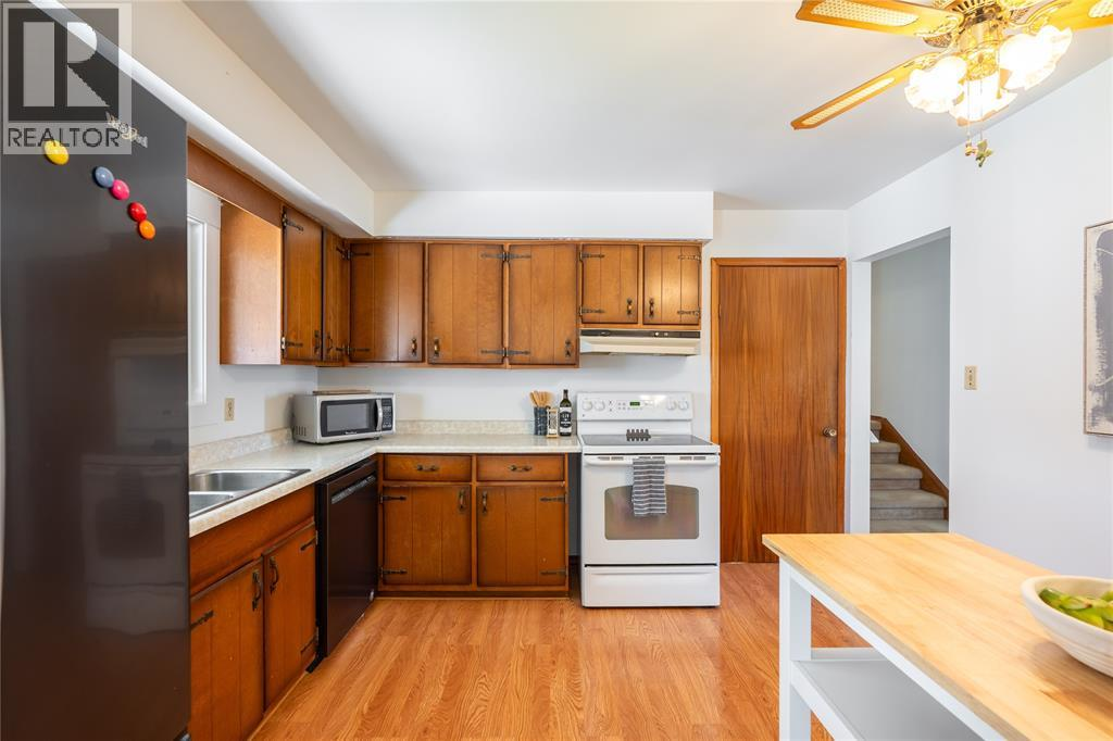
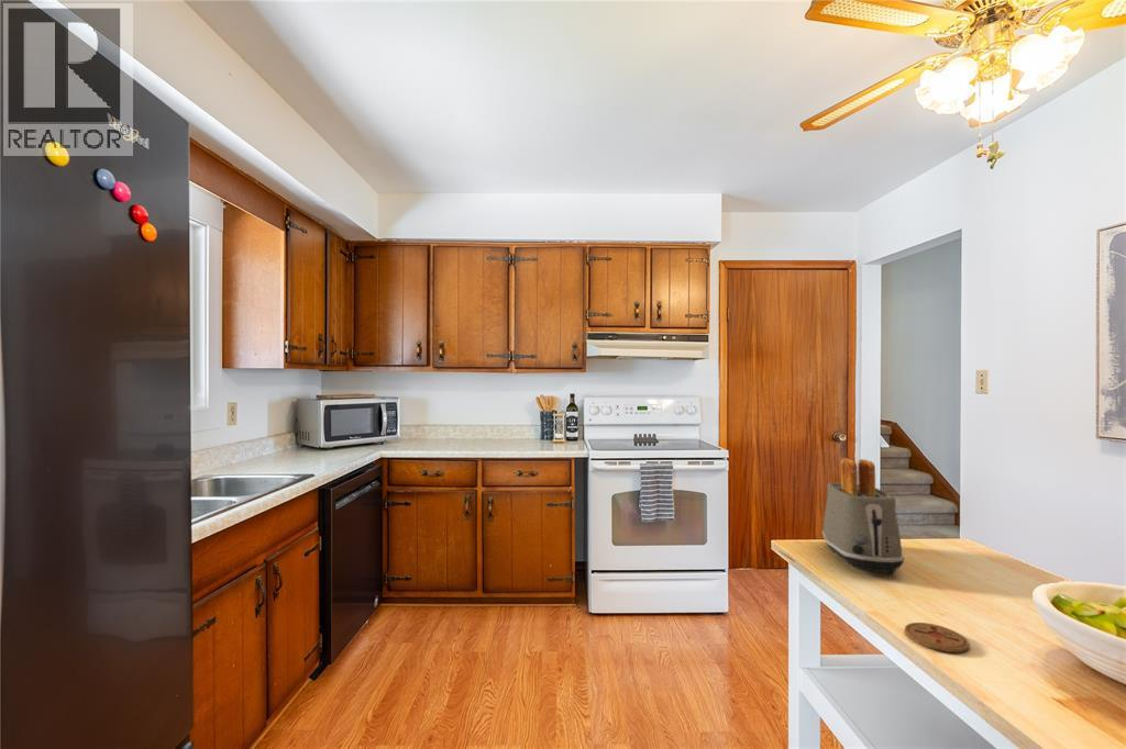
+ toaster (859, 508)
+ coaster (936, 636)
